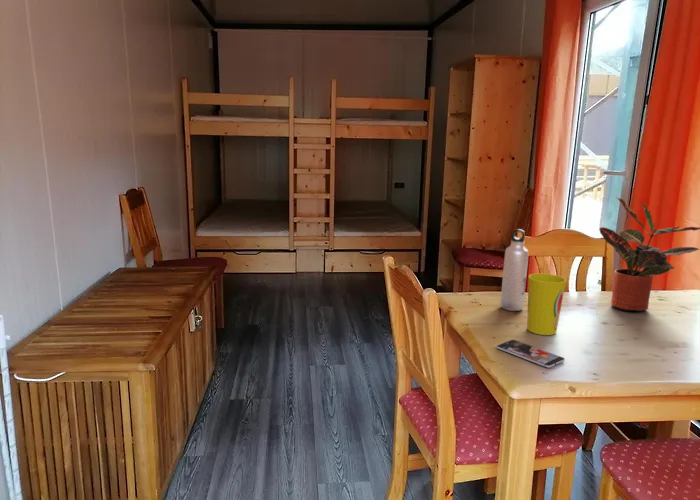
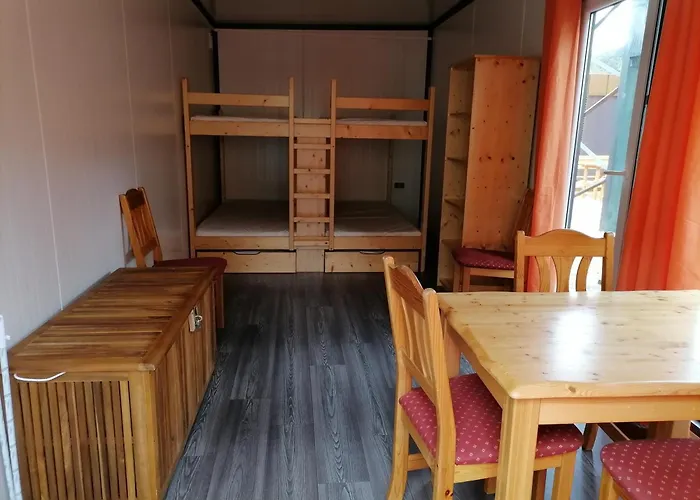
- potted plant (648, 255)
- cup (544, 304)
- smartphone (529, 353)
- water bottle (515, 269)
